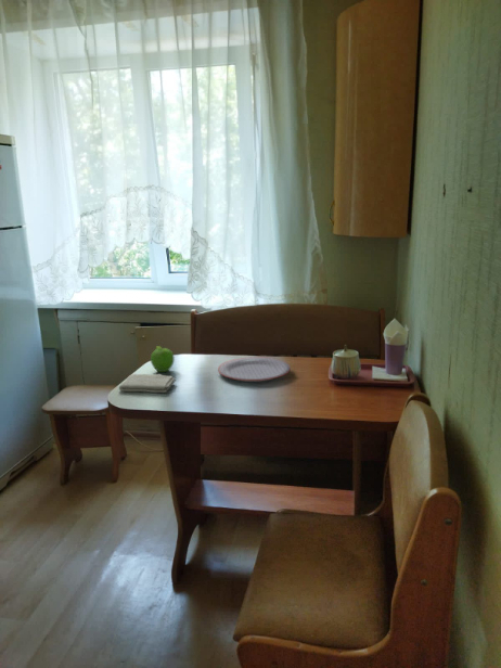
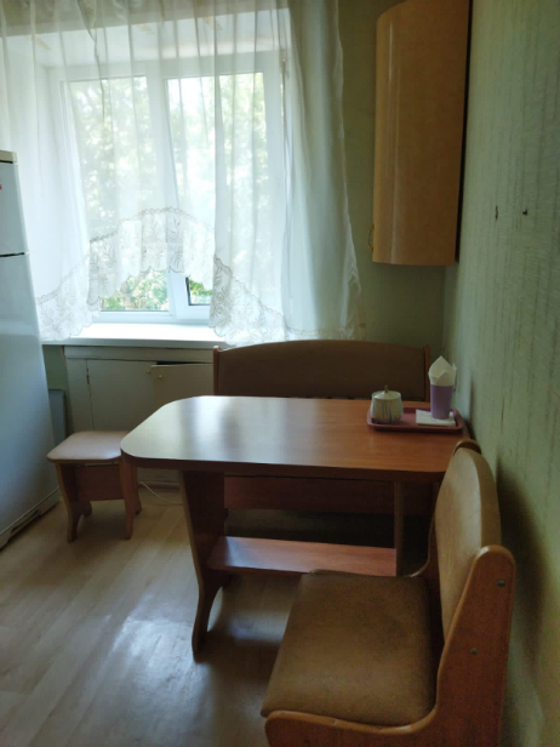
- plate (254, 370)
- washcloth (147, 383)
- fruit (162, 358)
